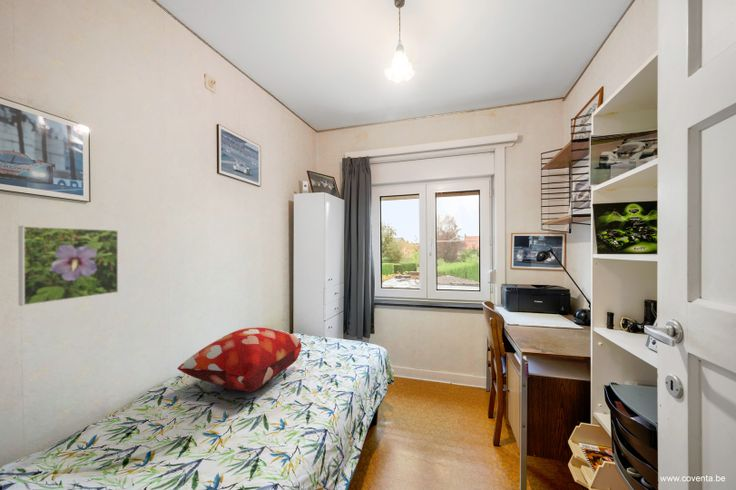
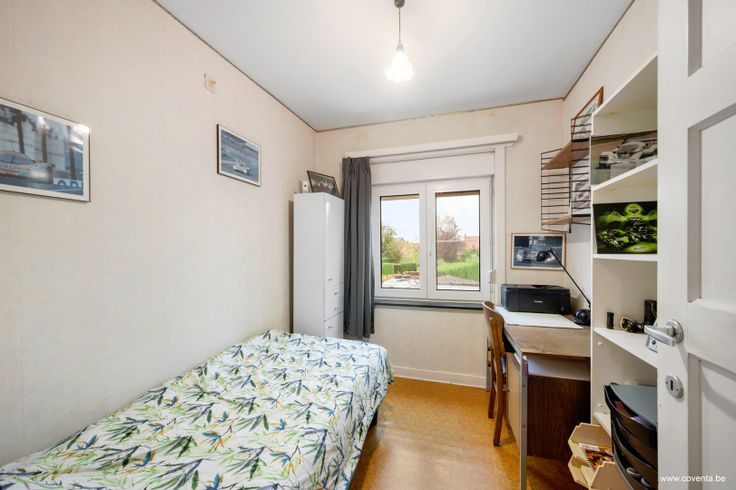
- decorative pillow (247, 355)
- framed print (74, 263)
